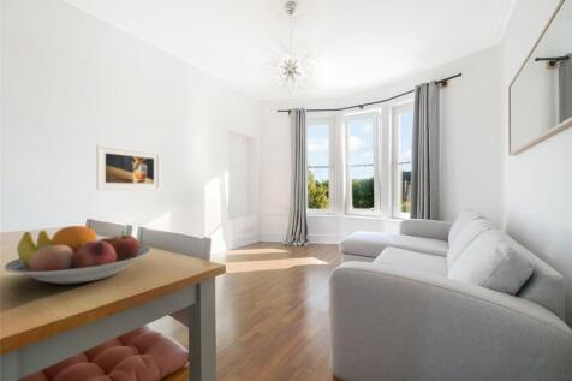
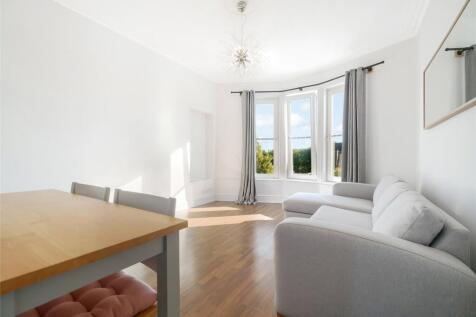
- fruit bowl (87, 250)
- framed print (131, 169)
